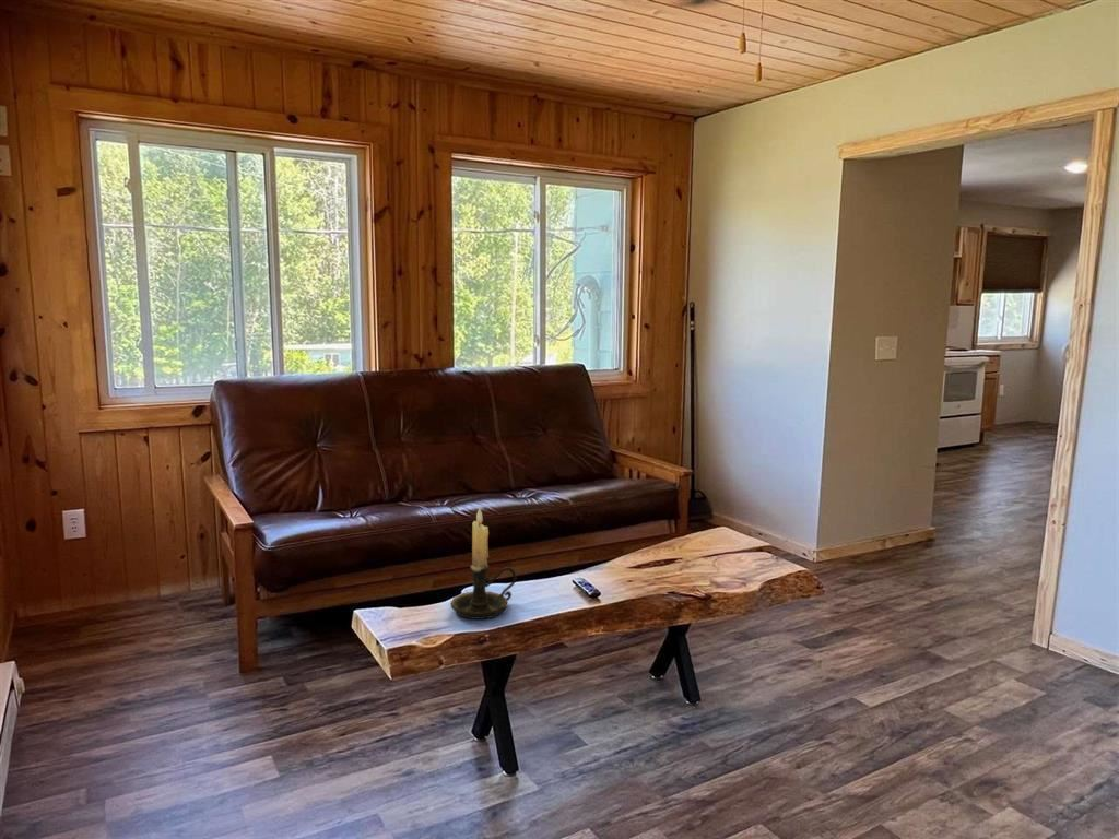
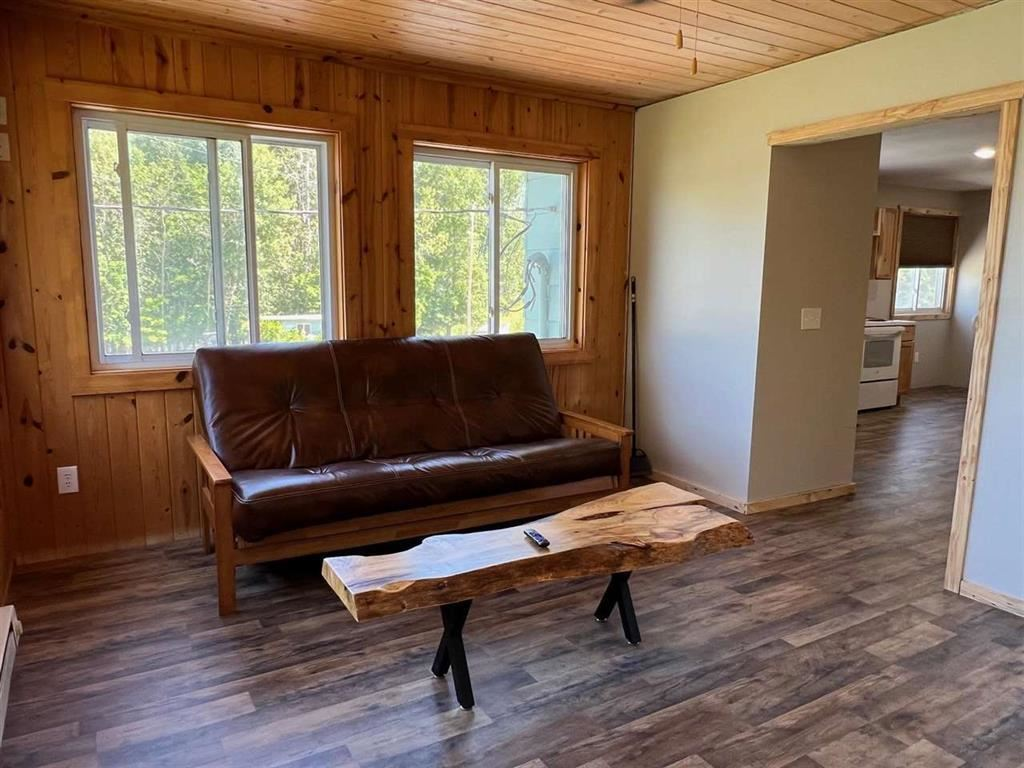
- candle holder (486, 557)
